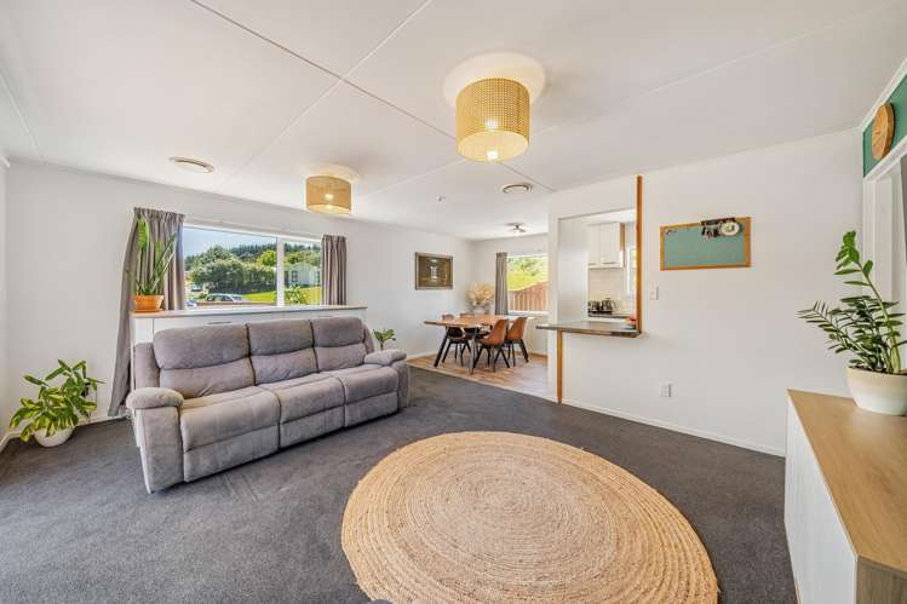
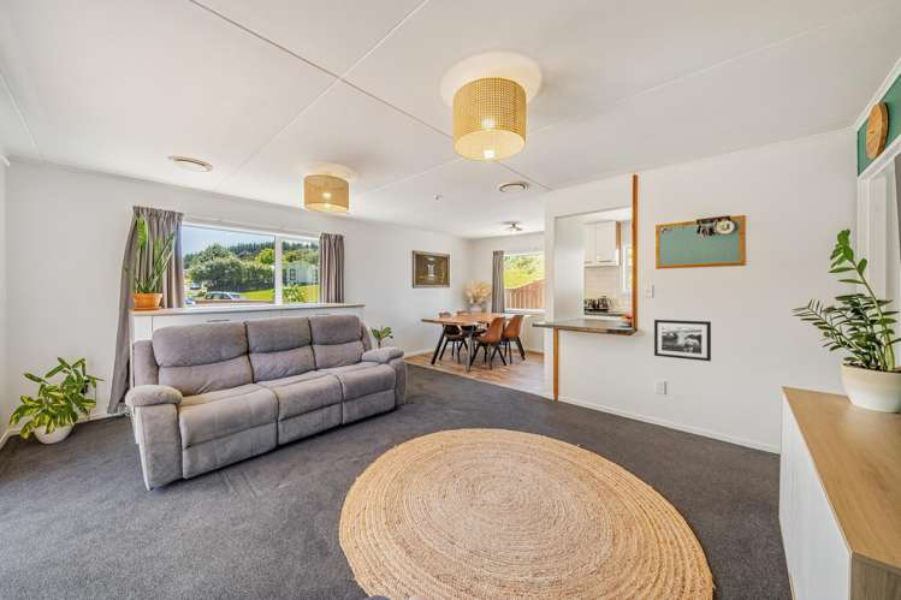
+ picture frame (681, 339)
